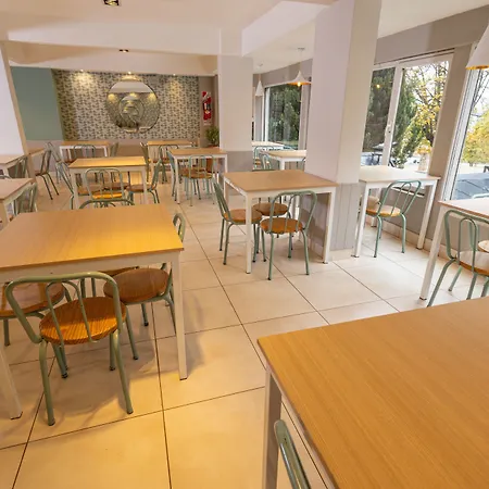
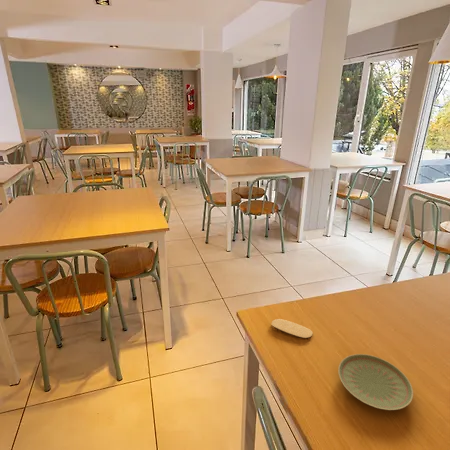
+ plate (373, 382)
+ coaster (291, 327)
